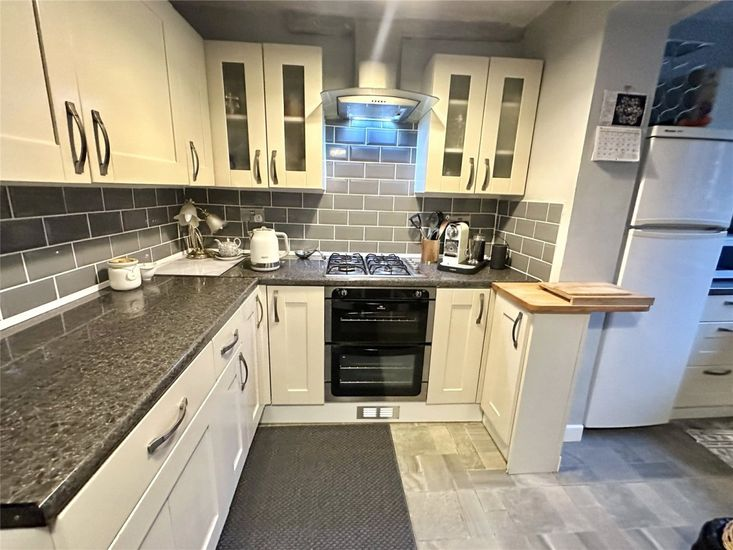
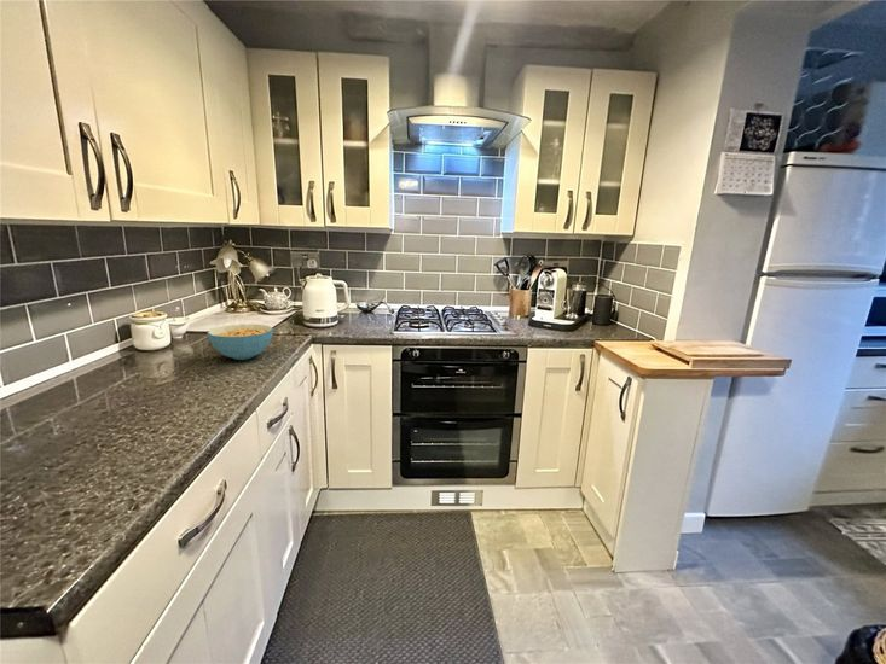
+ cereal bowl (242, 343)
